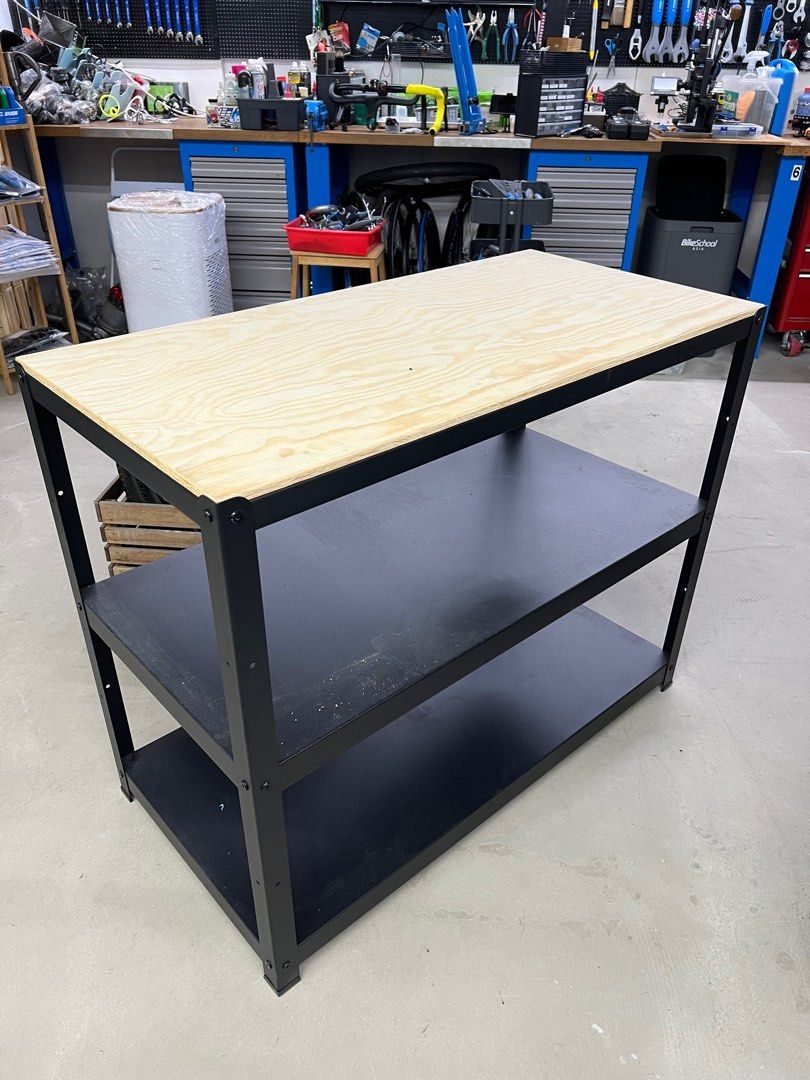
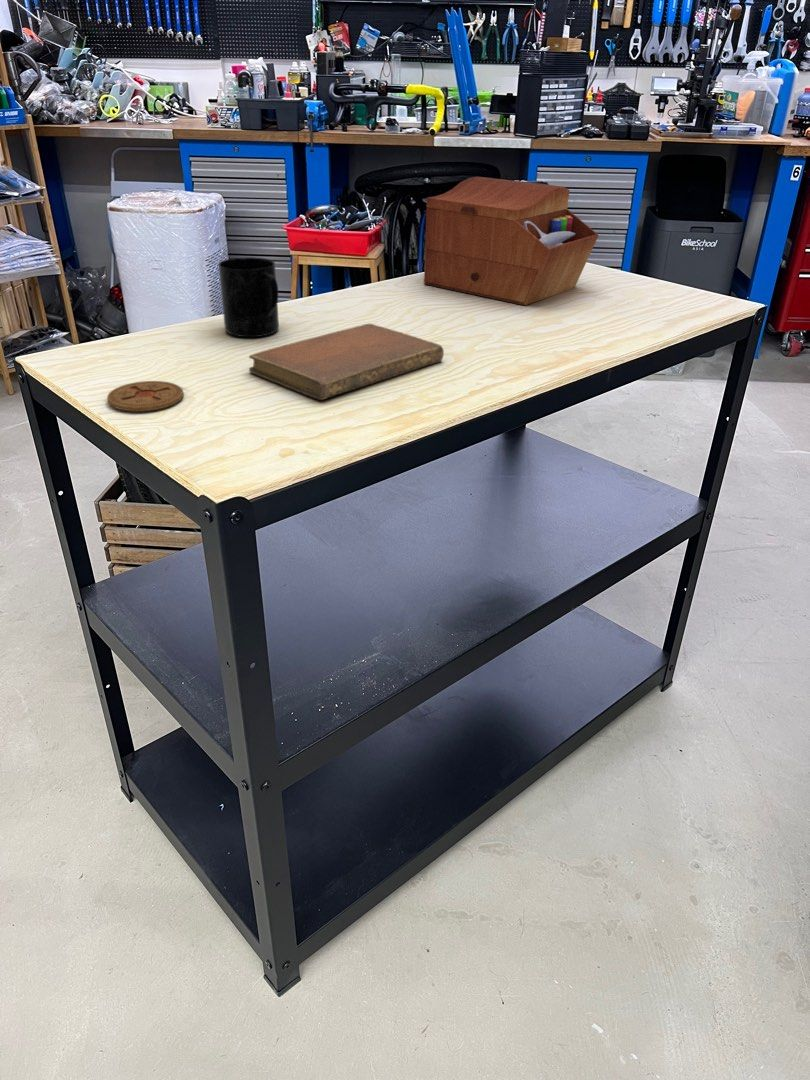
+ sewing box (509, 239)
+ coaster (145, 395)
+ notebook (348, 358)
+ mug (254, 299)
